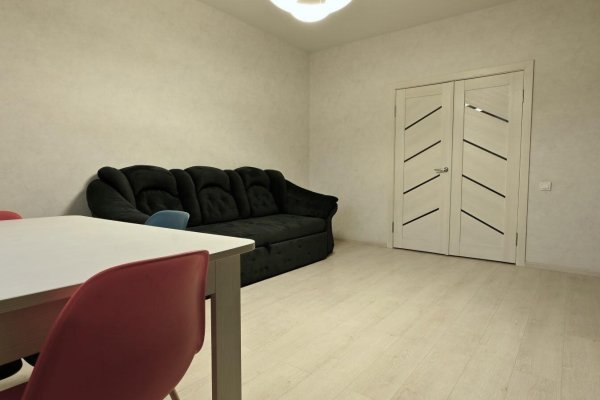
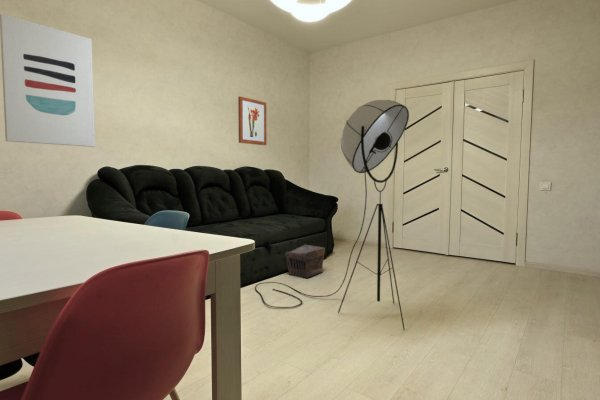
+ wall art (51, 86)
+ floor lamp (364, 210)
+ wall art (253, 122)
+ pouch (305, 260)
